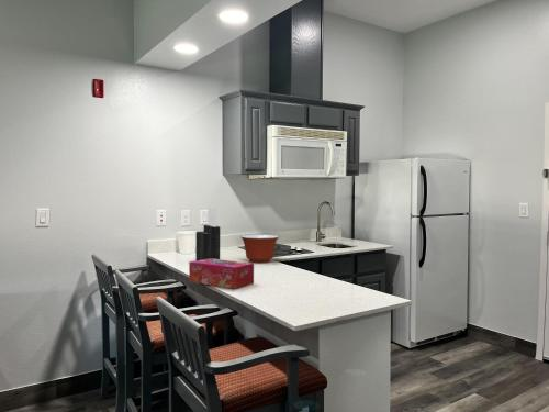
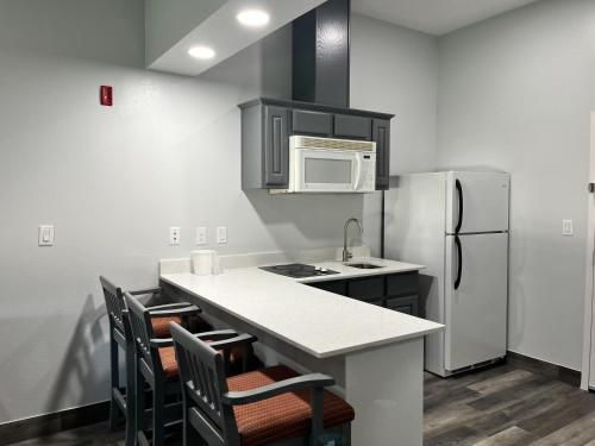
- mixing bowl (259, 248)
- tissue box (221, 272)
- knife block (205, 235)
